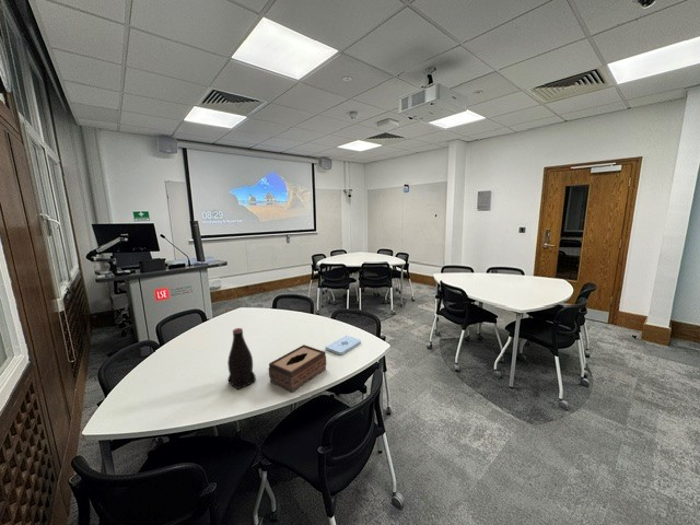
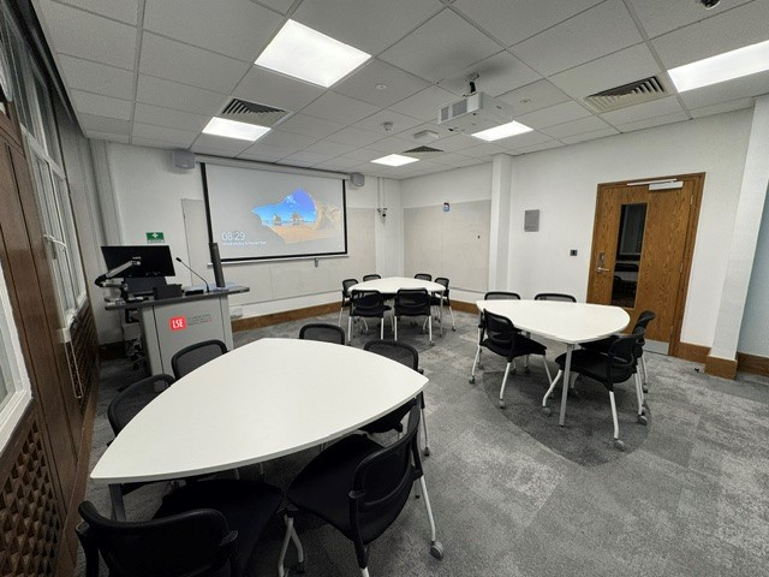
- bottle (240, 355)
- notepad (343, 345)
- tissue box (299, 366)
